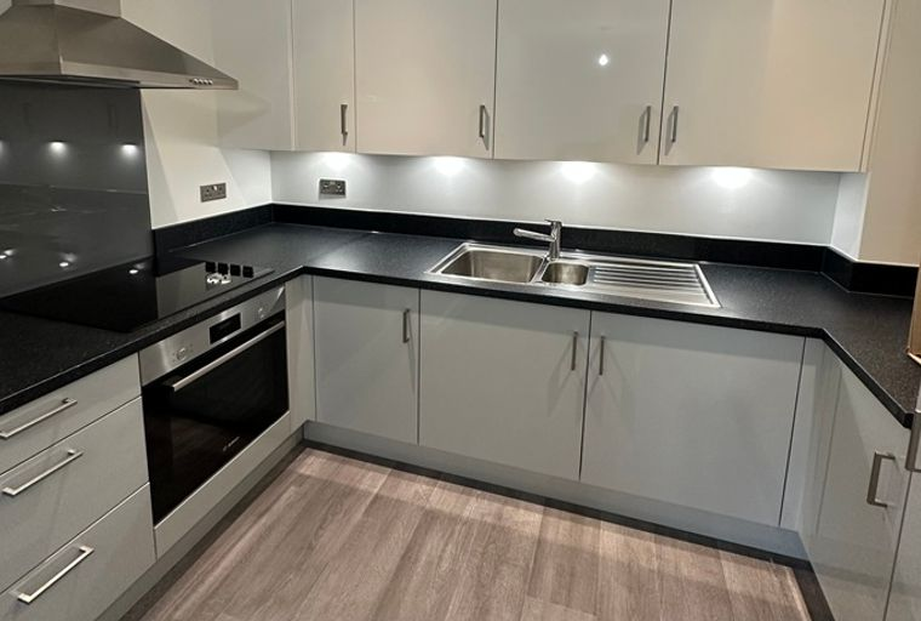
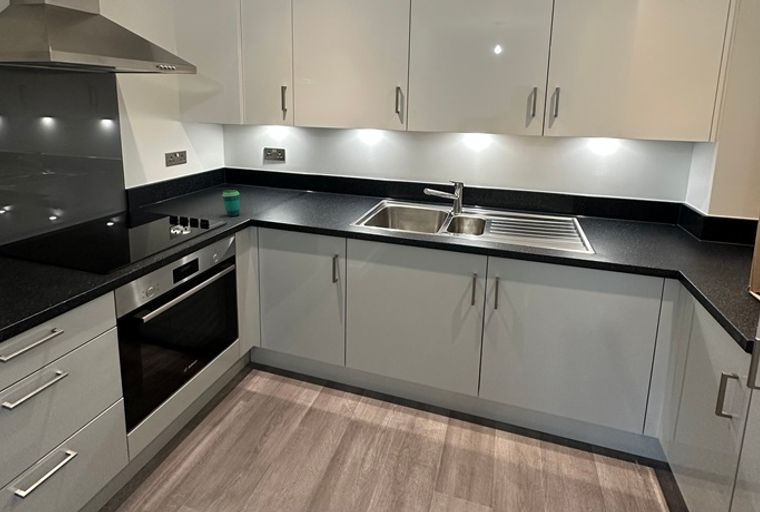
+ cup (231, 203)
